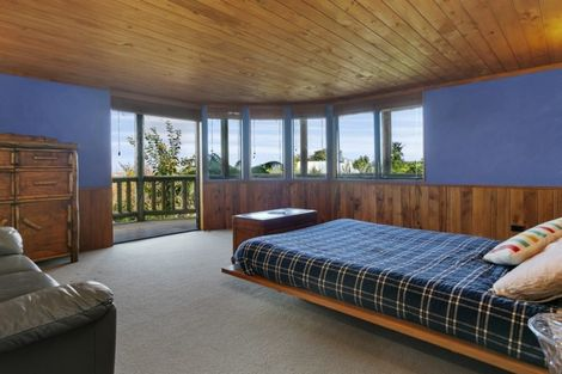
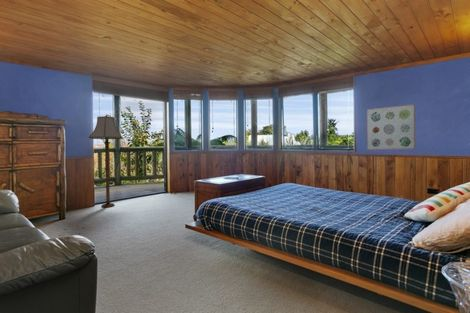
+ wall art (389, 128)
+ floor lamp (107, 160)
